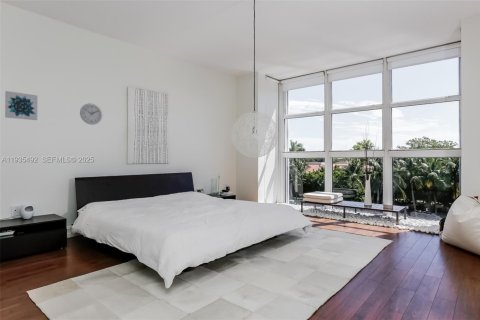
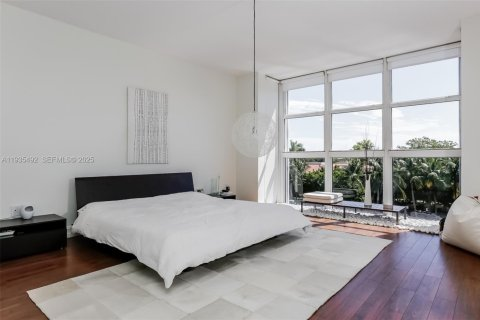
- wall clock (91, 114)
- wall art (21, 106)
